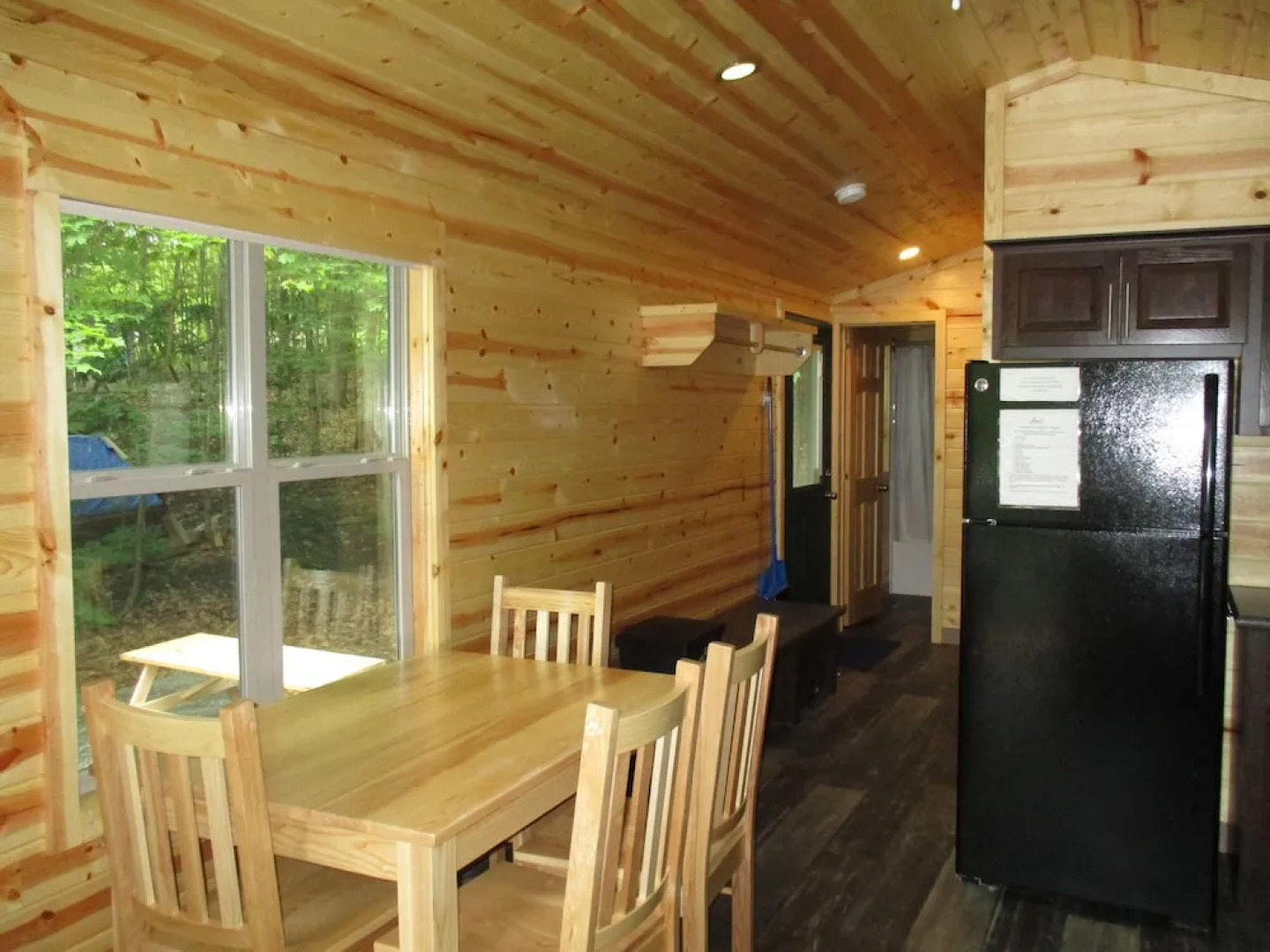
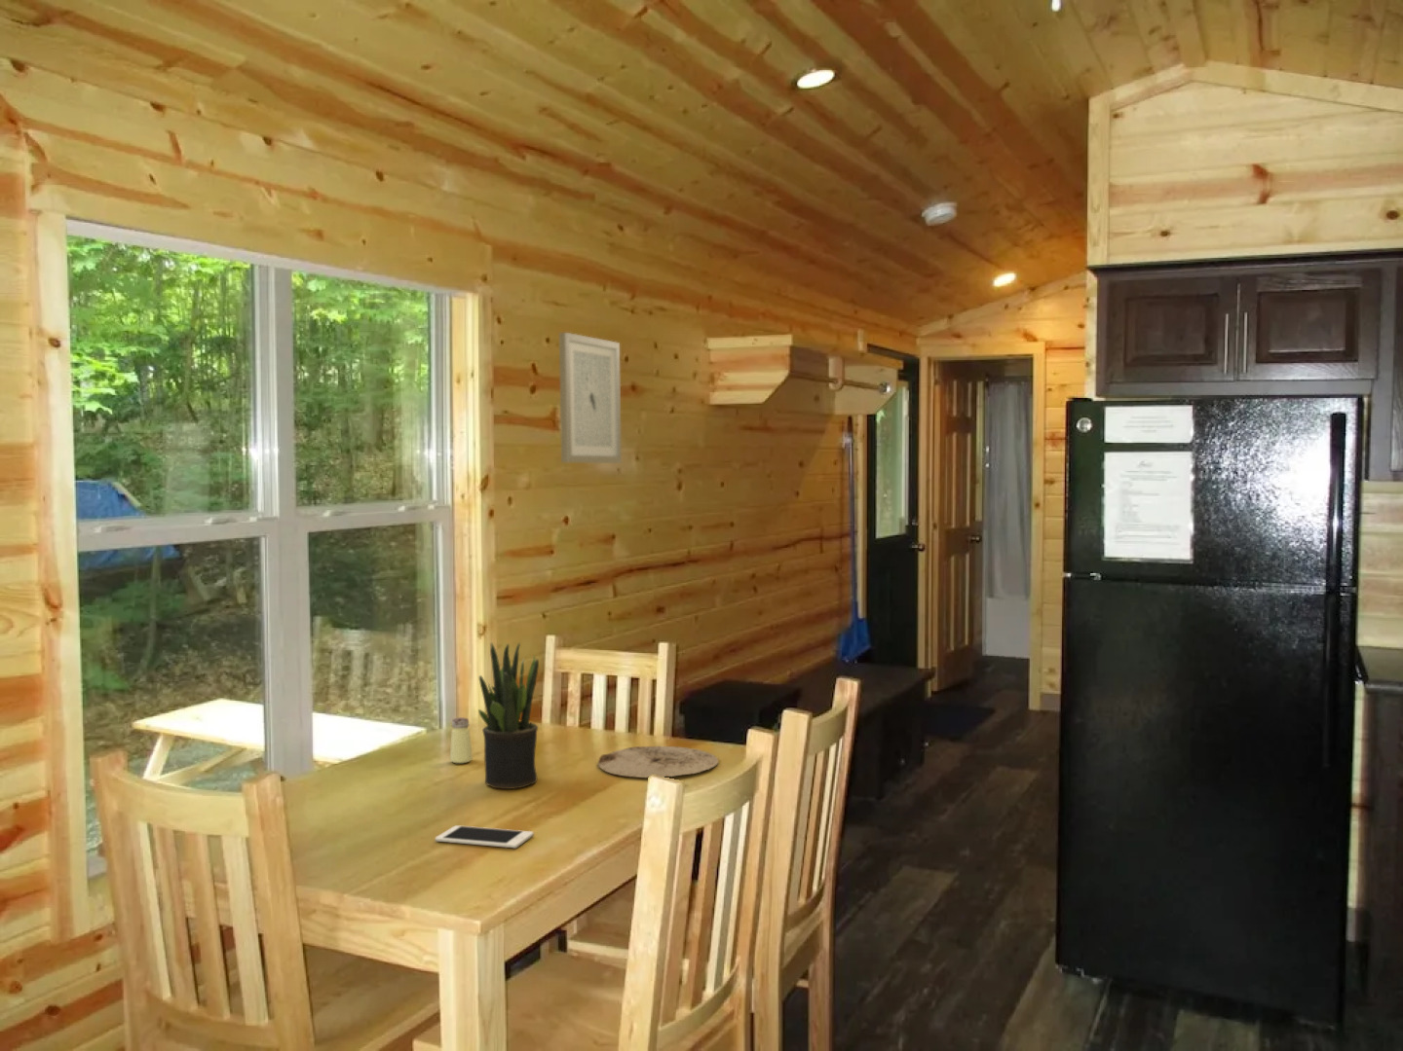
+ plate (657, 760)
+ cell phone (484, 836)
+ saltshaker (461, 740)
+ wall art (591, 400)
+ potted plant (510, 710)
